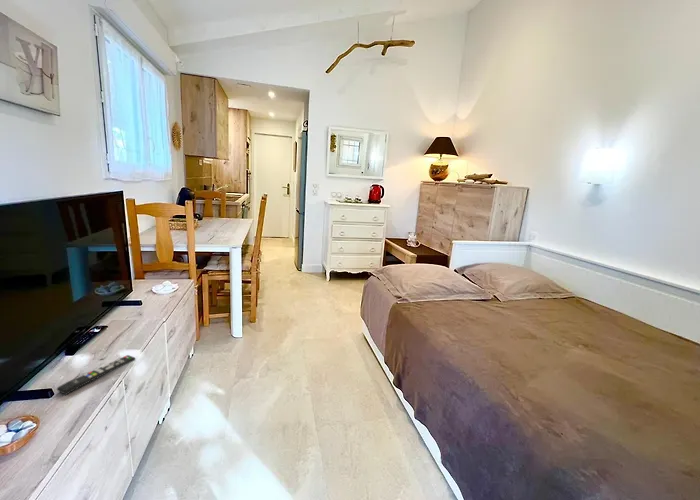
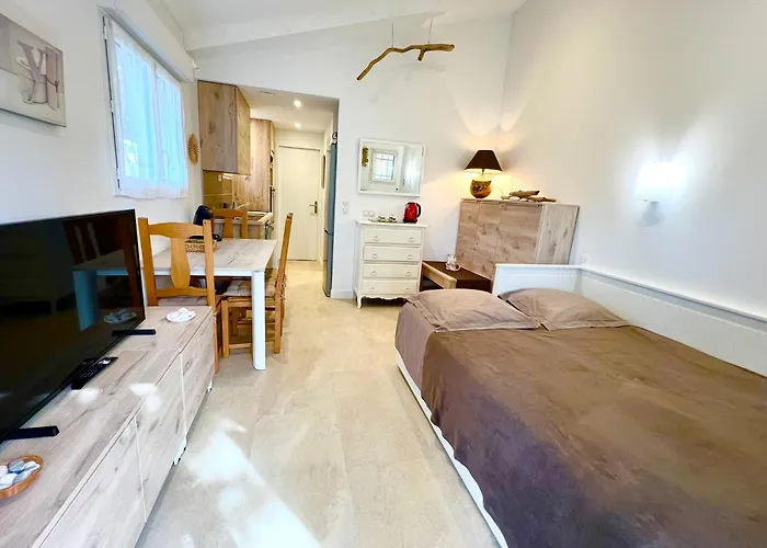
- remote control (99, 372)
